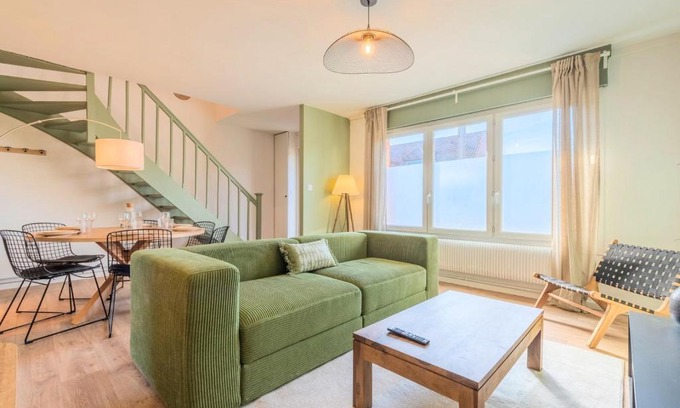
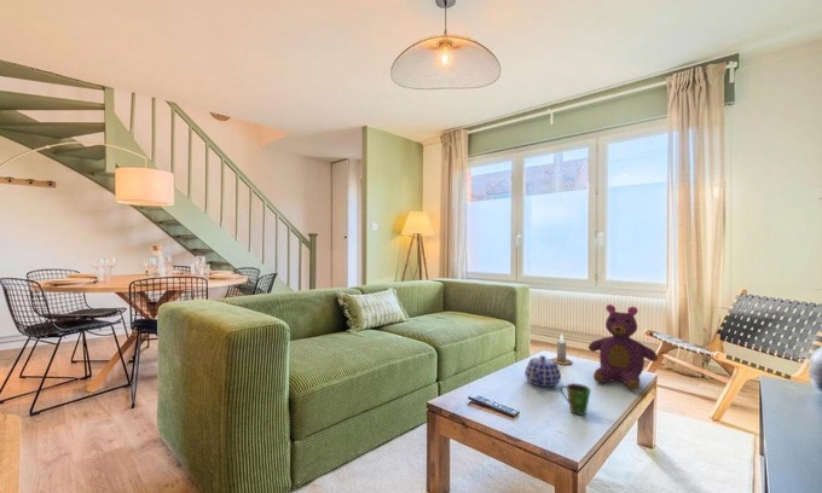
+ teddy bear (619, 343)
+ cup (574, 399)
+ candle (561, 347)
+ teapot (542, 370)
